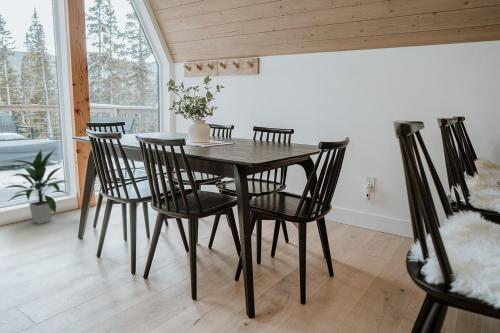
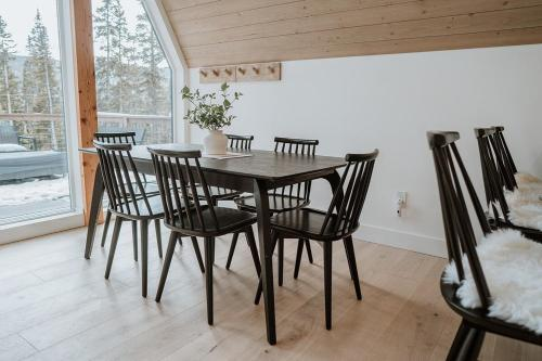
- indoor plant (39, 187)
